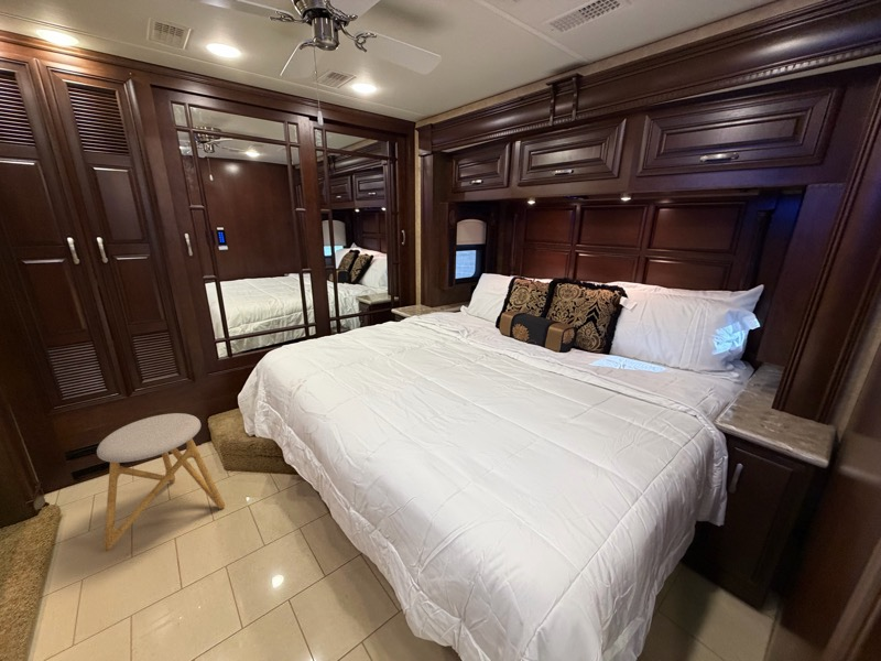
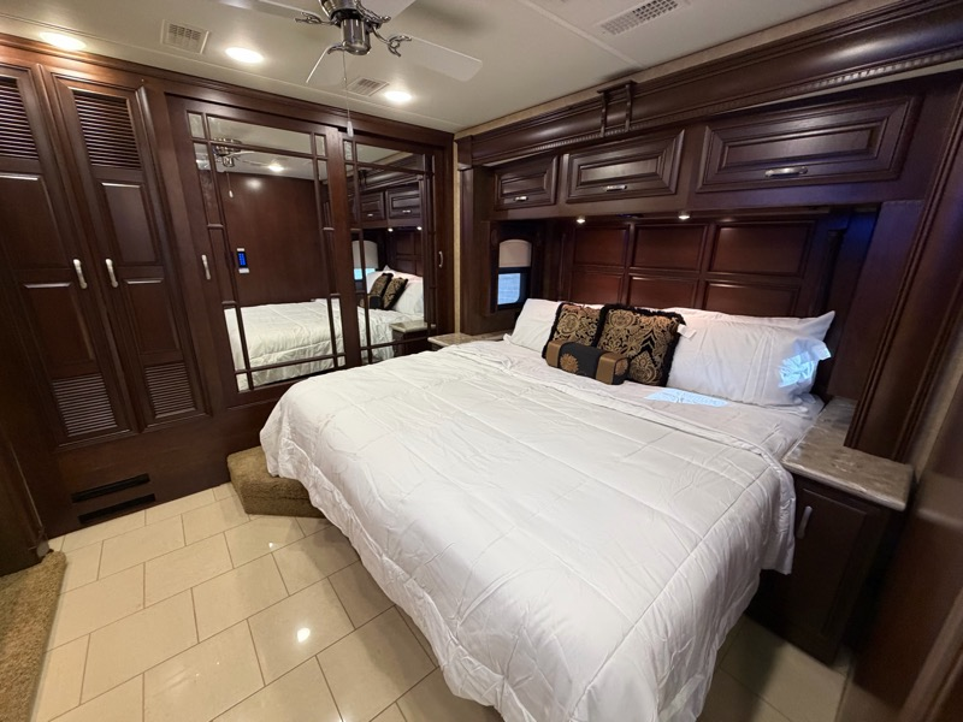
- stool (168, 472)
